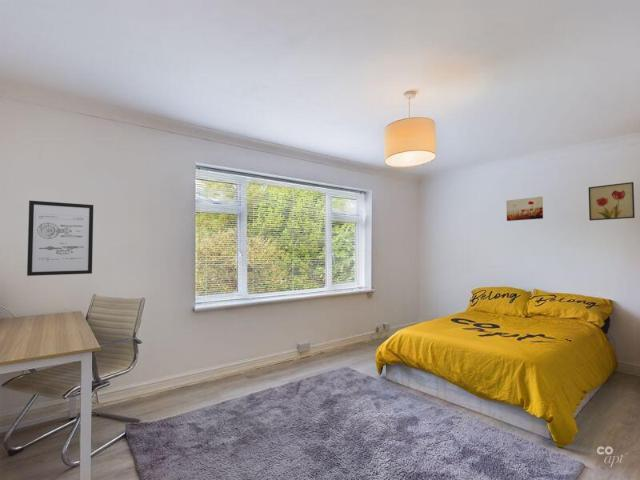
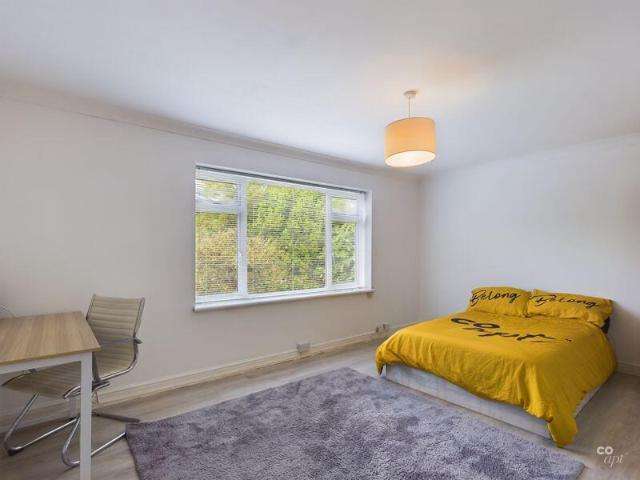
- wall art (61, 238)
- wall art (610, 202)
- wall art (524, 209)
